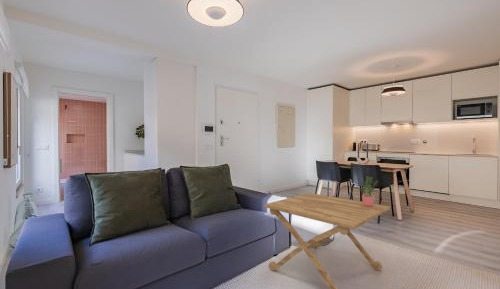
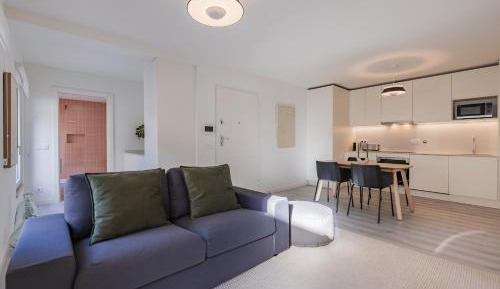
- side table (326, 237)
- potted plant (364, 189)
